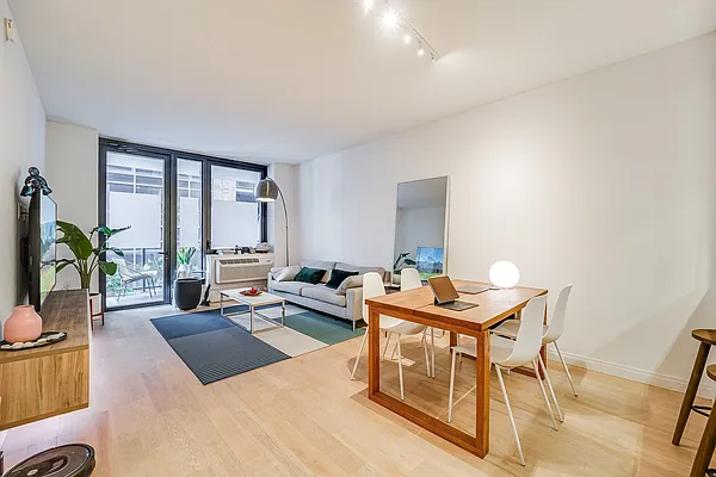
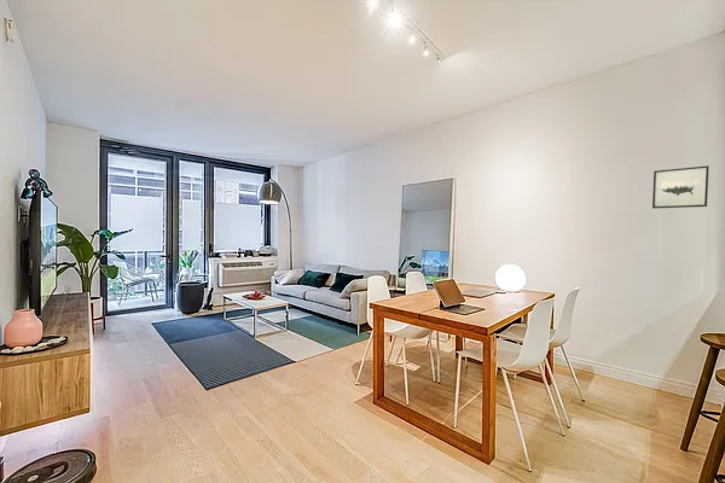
+ wall art (679, 187)
